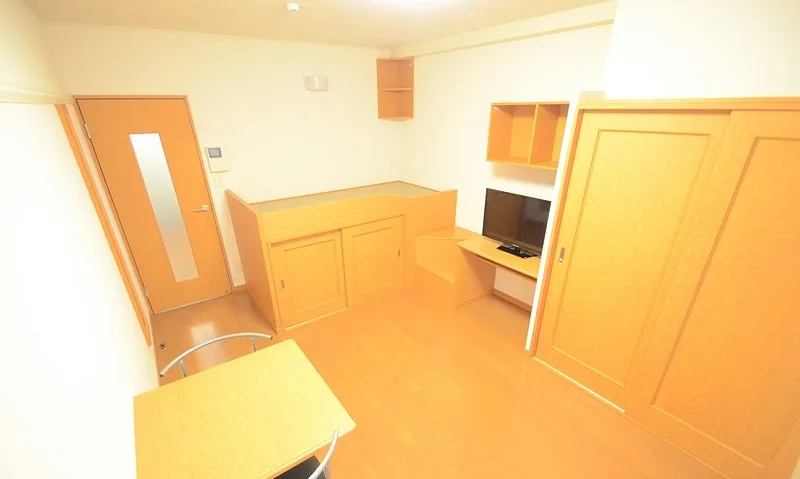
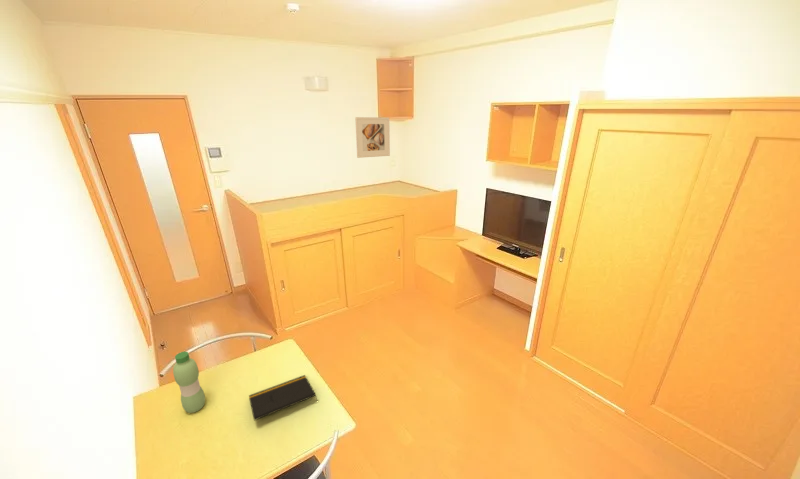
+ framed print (373, 137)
+ water bottle (188, 381)
+ notepad (281, 395)
